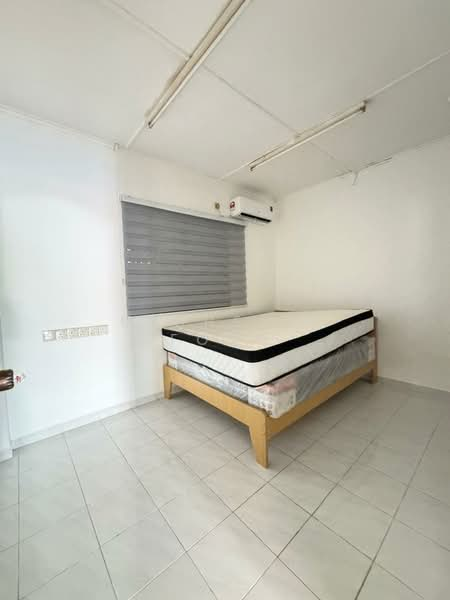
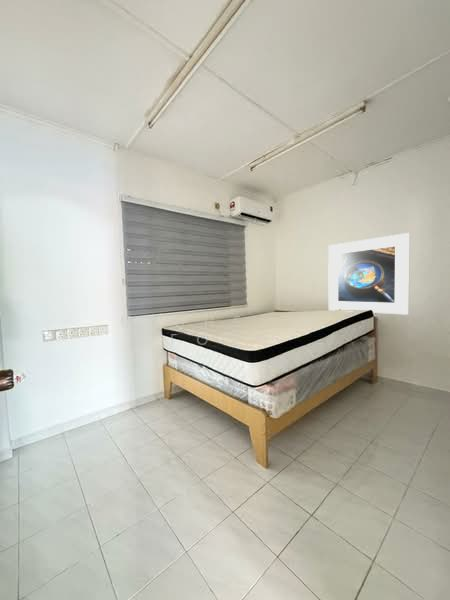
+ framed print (364, 276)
